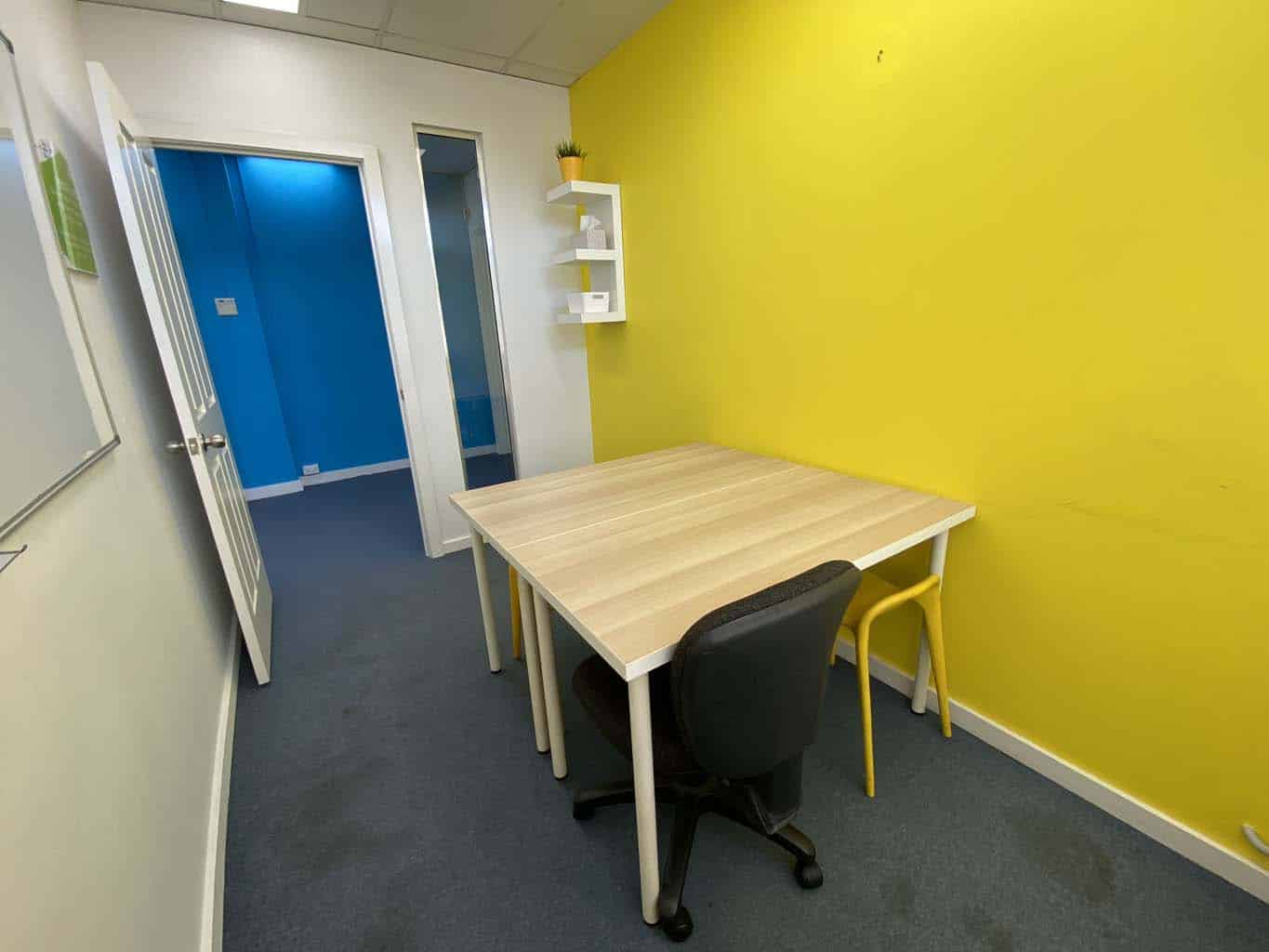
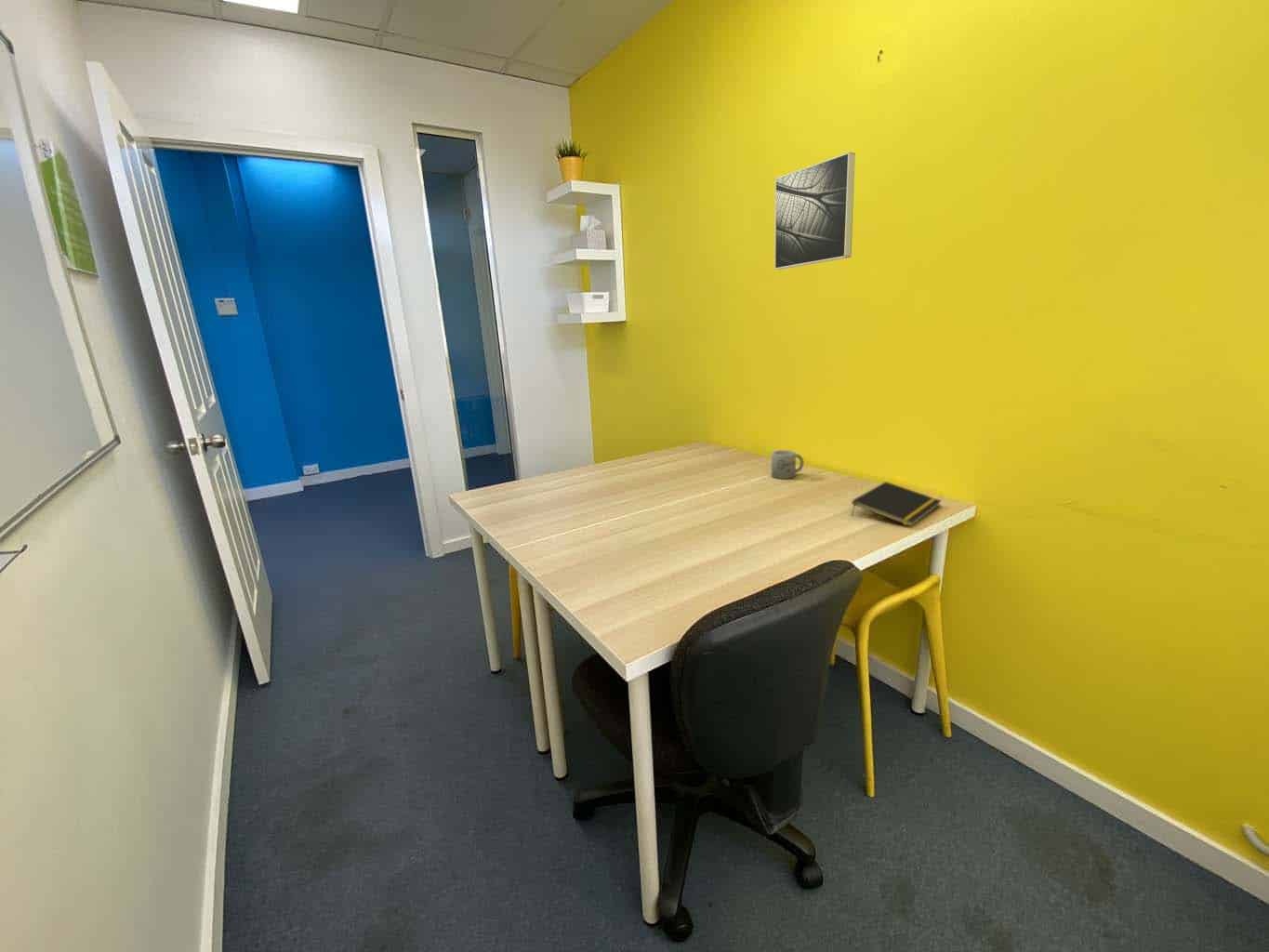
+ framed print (811, 216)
+ notepad (897, 502)
+ mug (787, 463)
